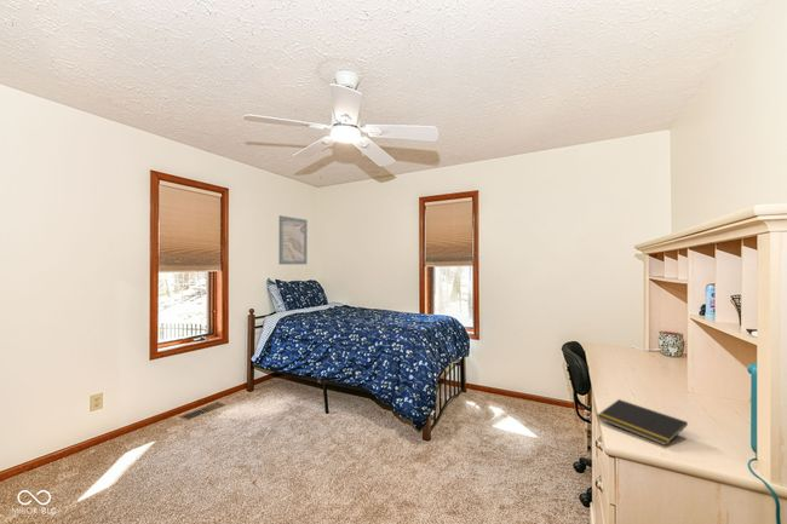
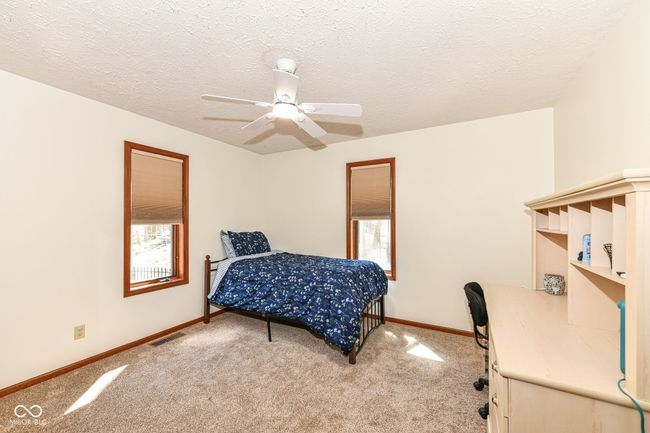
- wall art (293, 241)
- notepad (639, 420)
